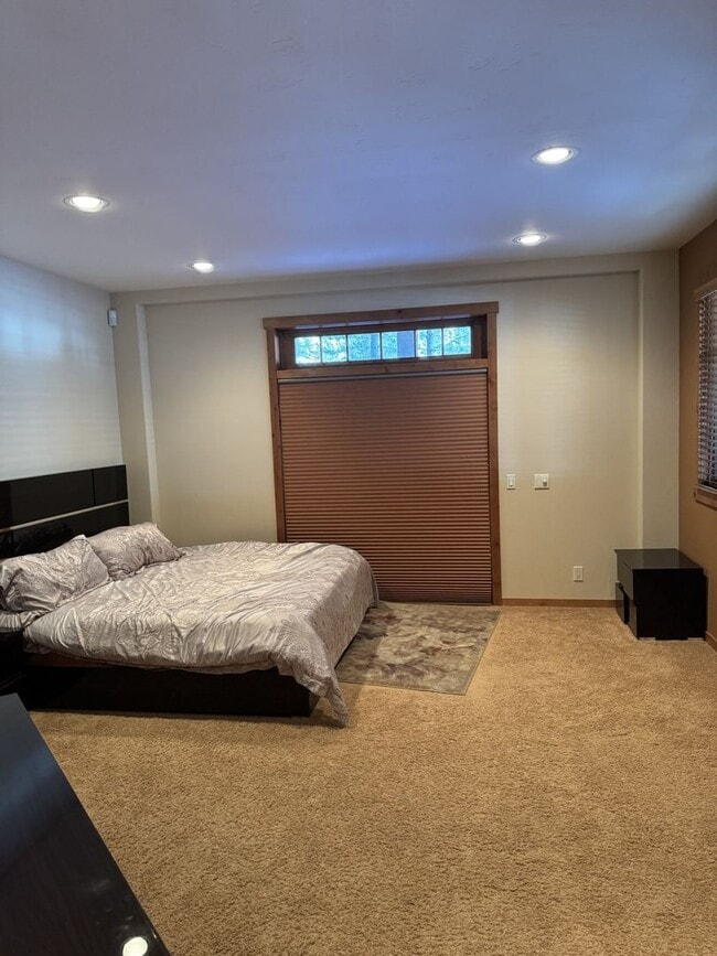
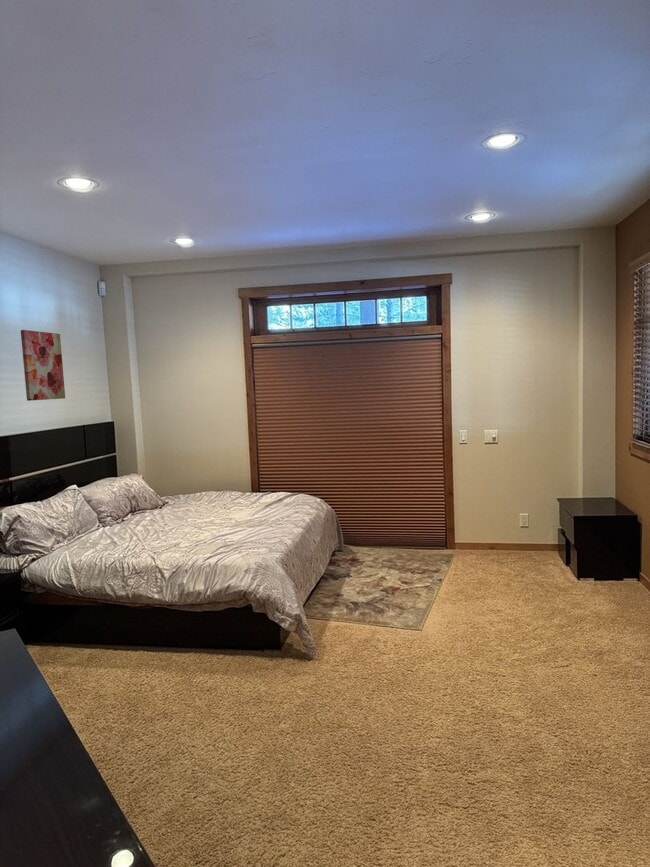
+ wall art (44, 365)
